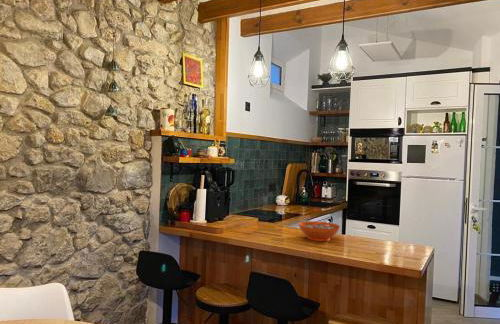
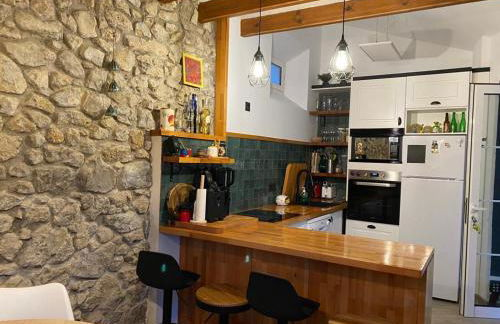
- decorative bowl (318, 231)
